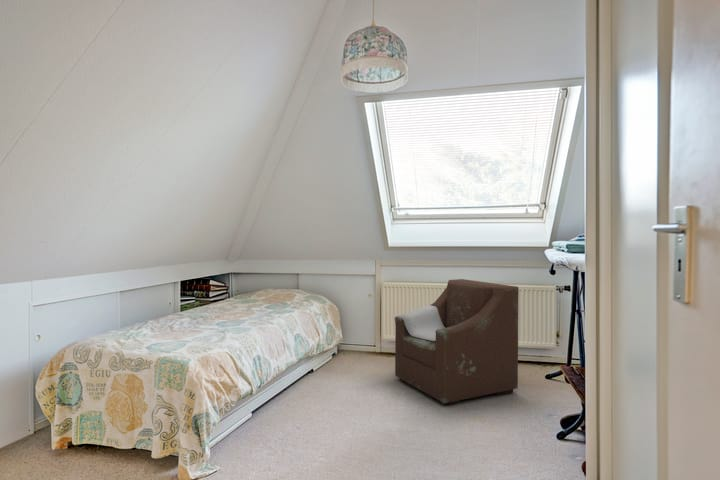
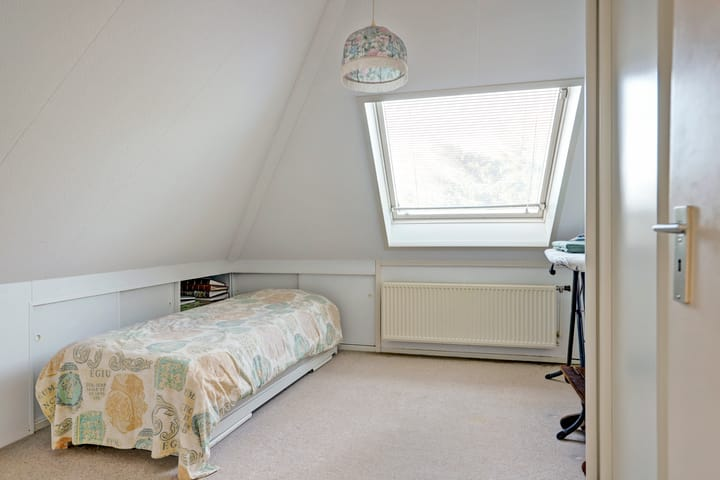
- armchair (453, 334)
